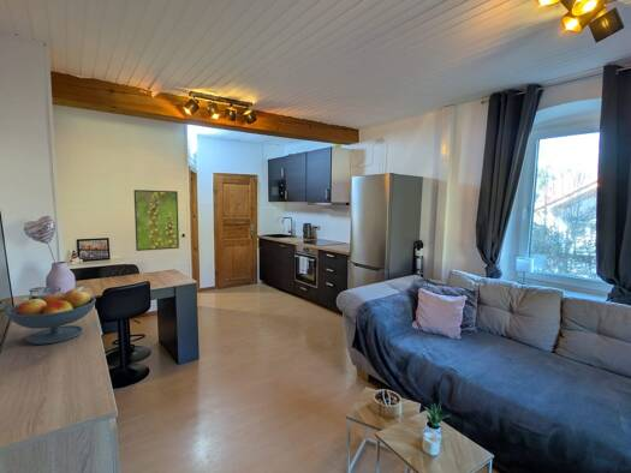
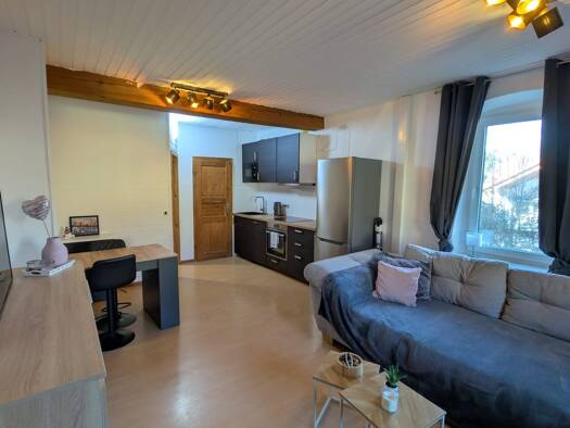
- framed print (156, 220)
- fruit bowl (54, 313)
